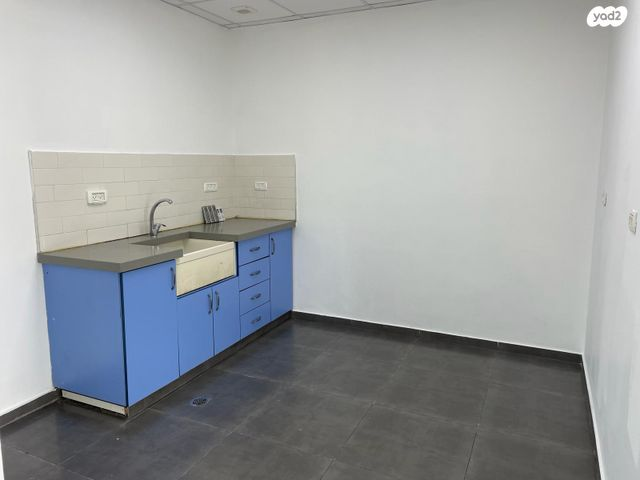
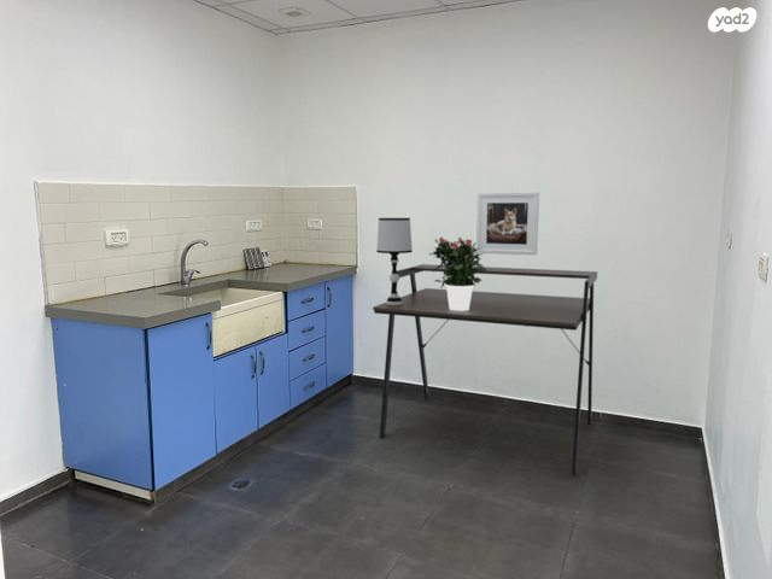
+ potted flower (457, 273)
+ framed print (507, 223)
+ desk (487, 322)
+ table lamp (393, 261)
